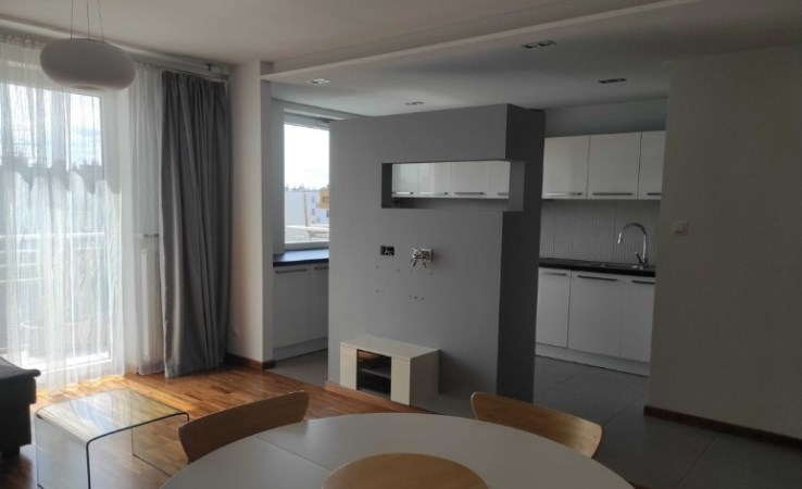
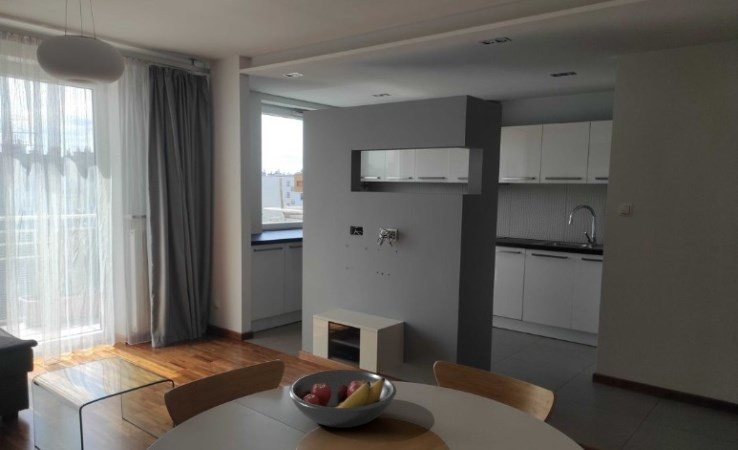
+ fruit bowl (342, 398)
